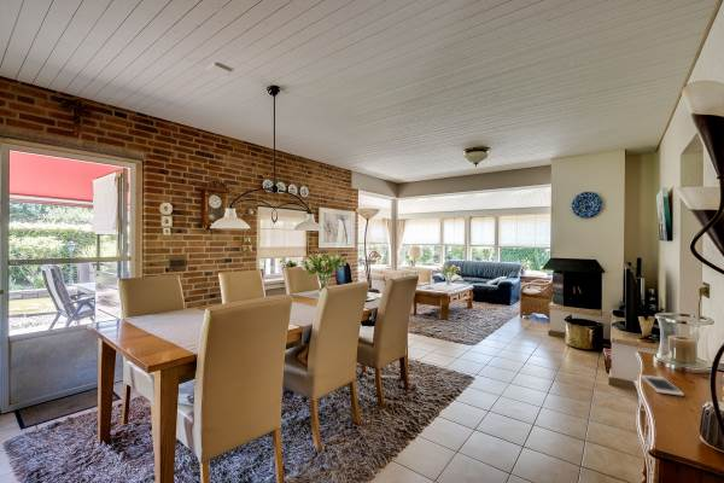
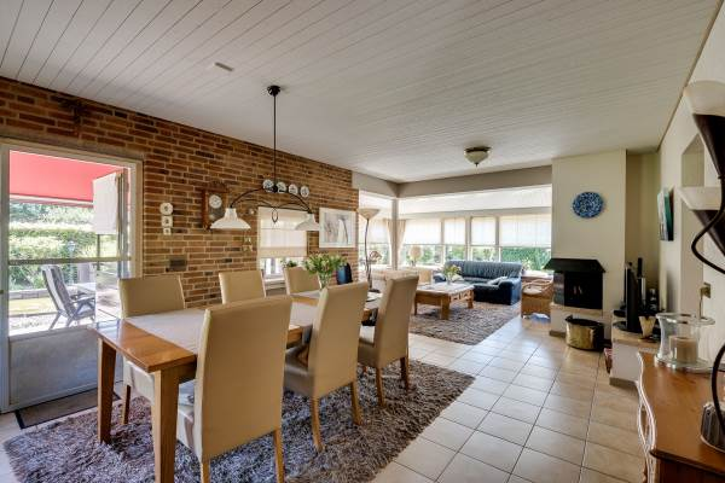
- cell phone (660, 384)
